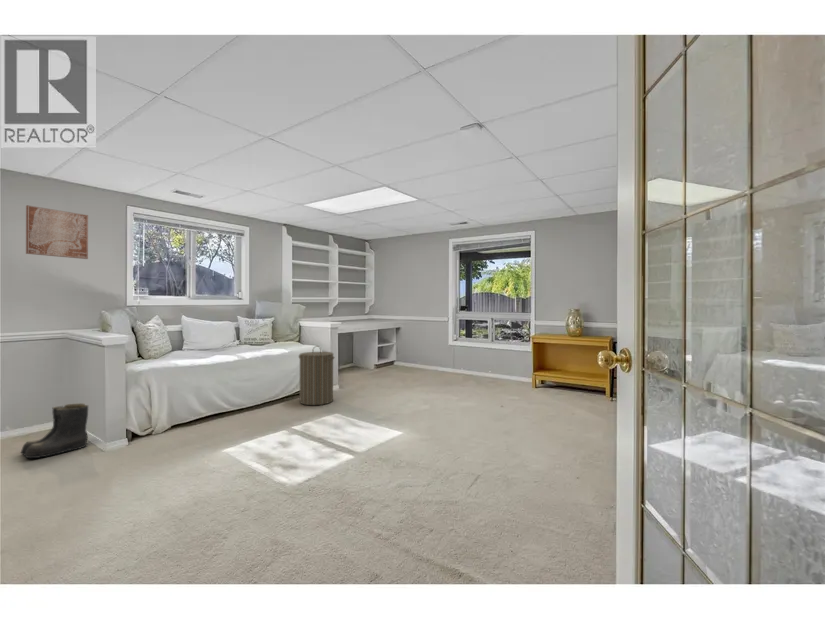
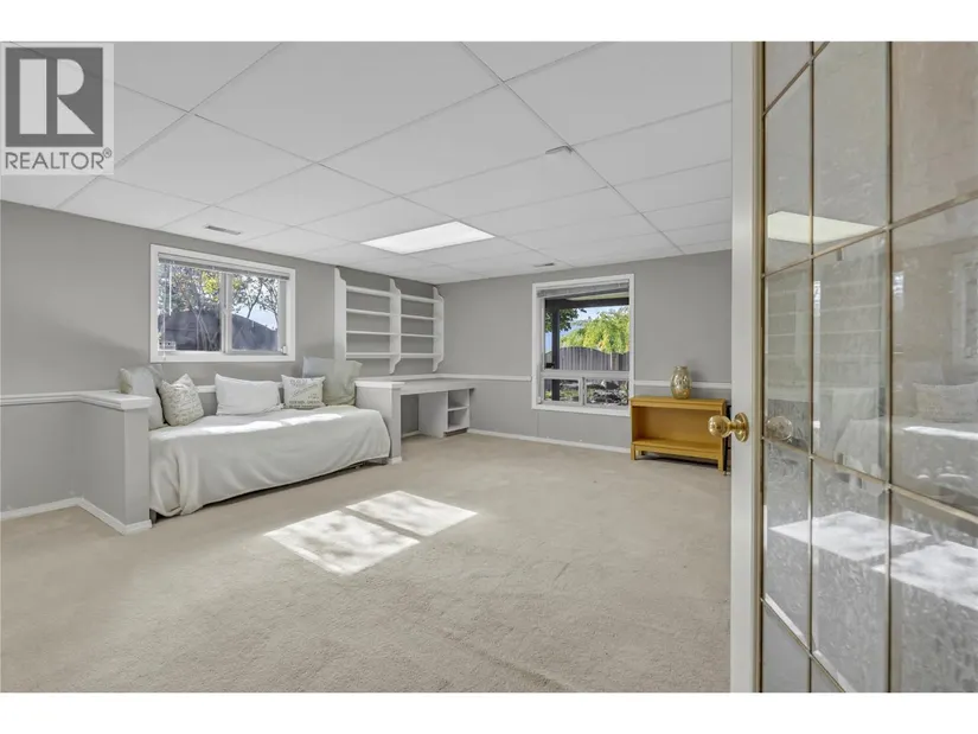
- laundry hamper (316, 373)
- boots (55, 428)
- wall art (58, 233)
